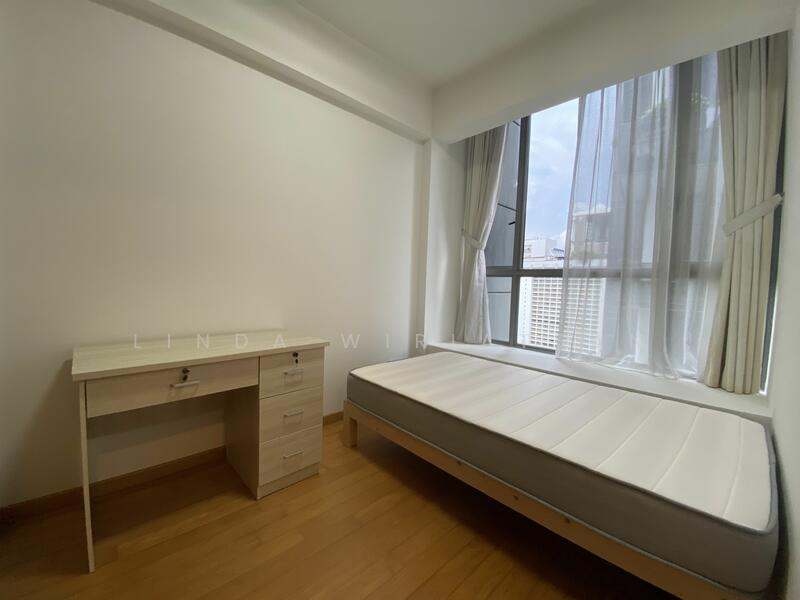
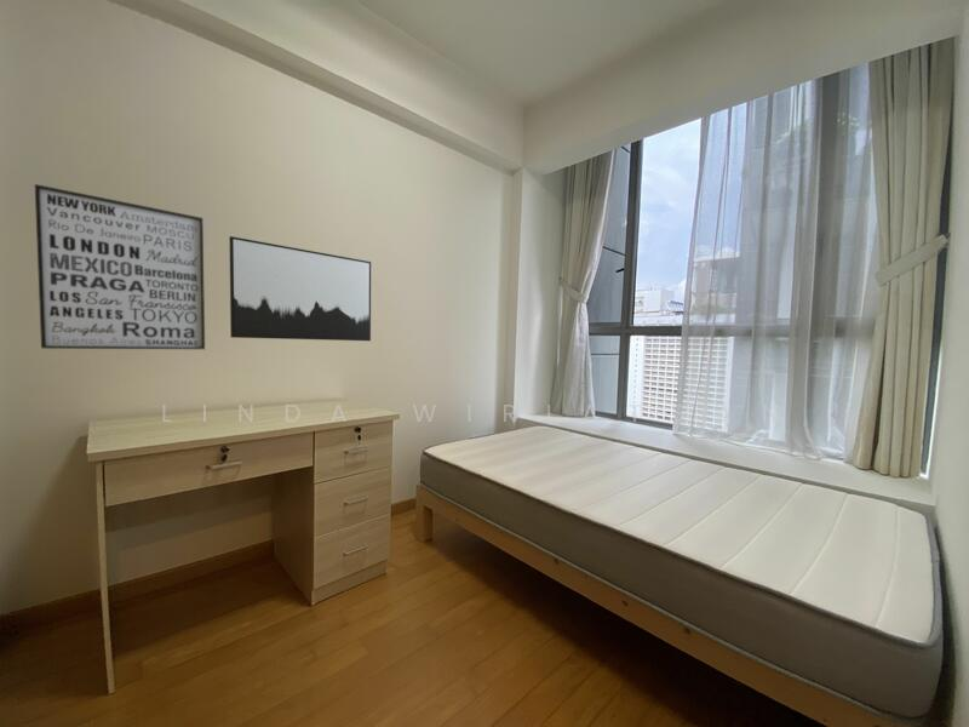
+ wall art (130, 276)
+ wall art (308, 294)
